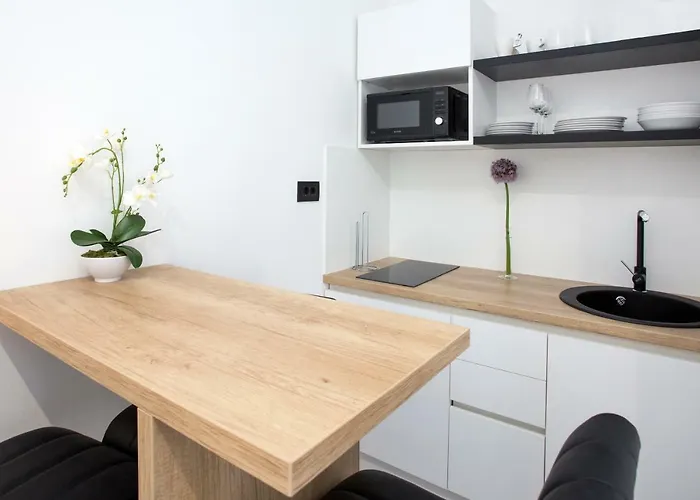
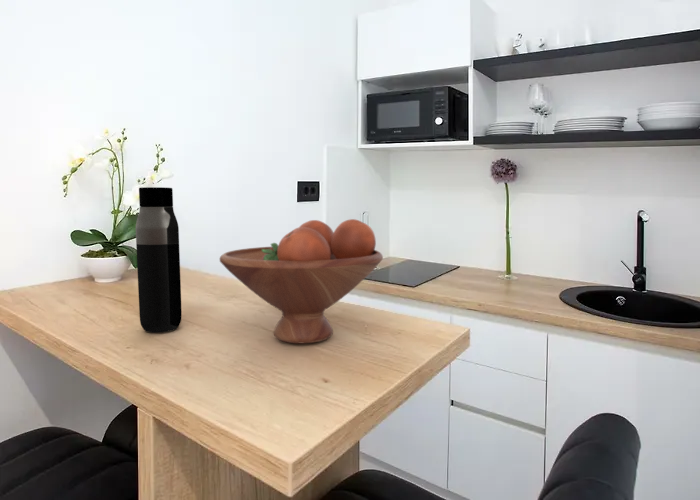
+ fruit bowl (302, 279)
+ water bottle (158, 259)
